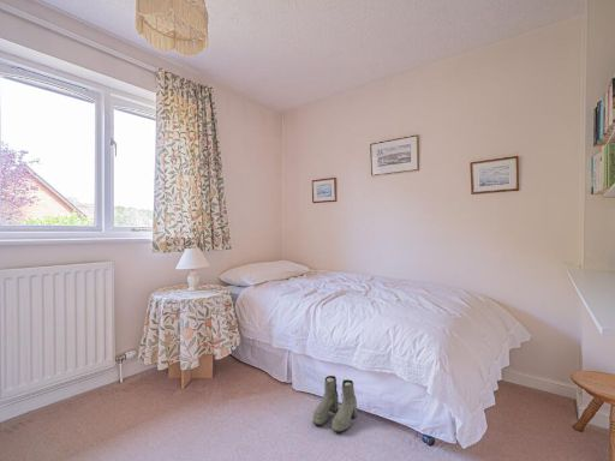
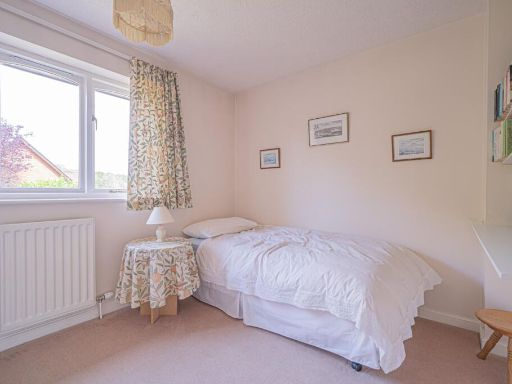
- boots (335, 400)
